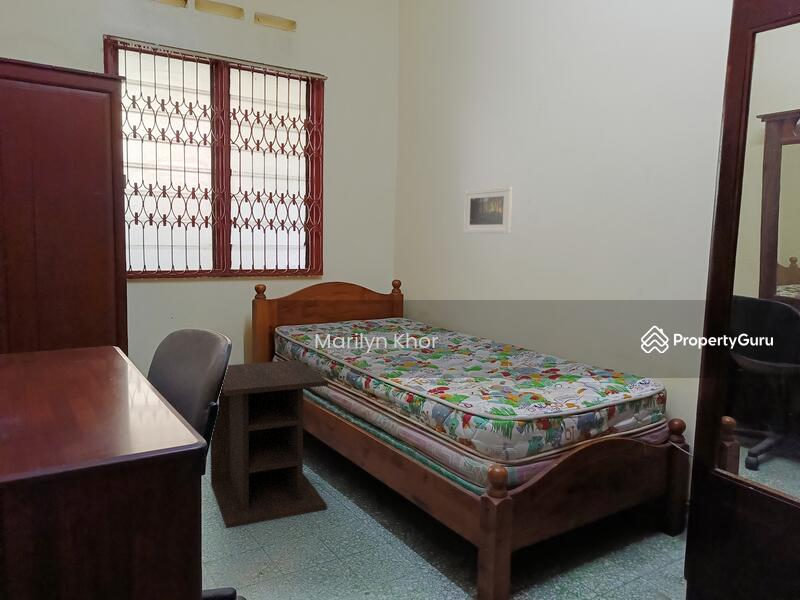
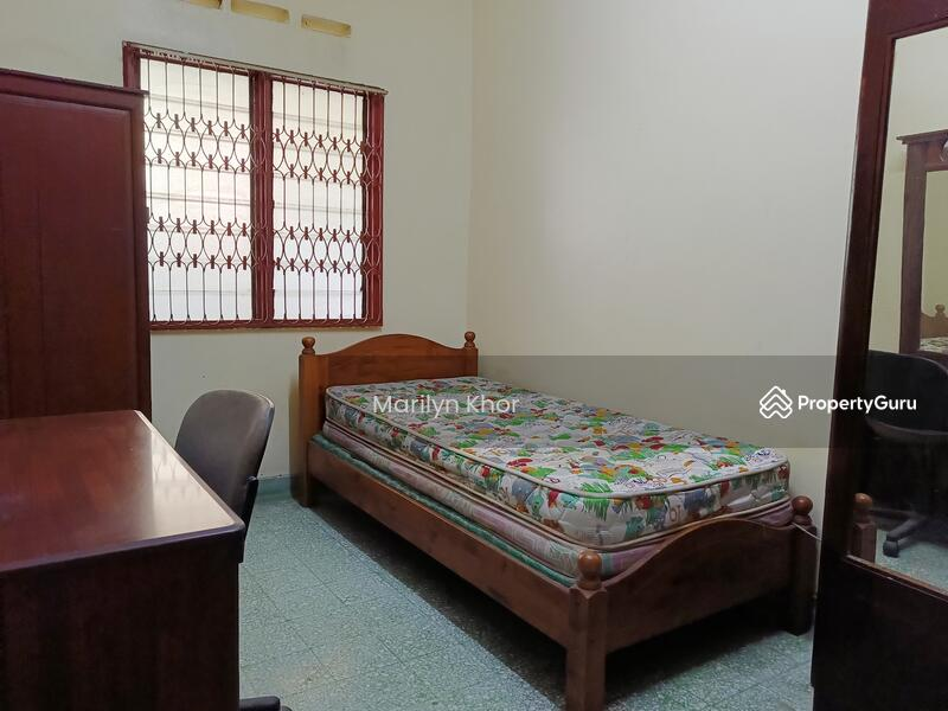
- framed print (486, 211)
- nightstand (266, 435)
